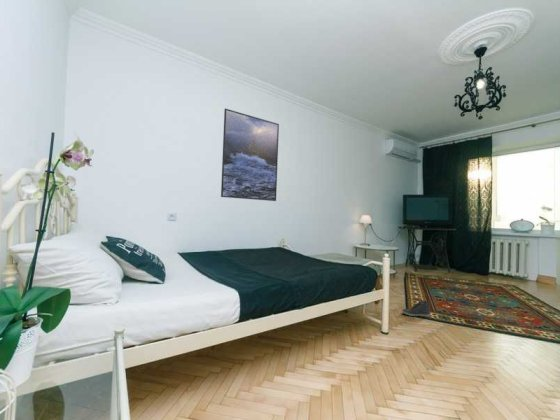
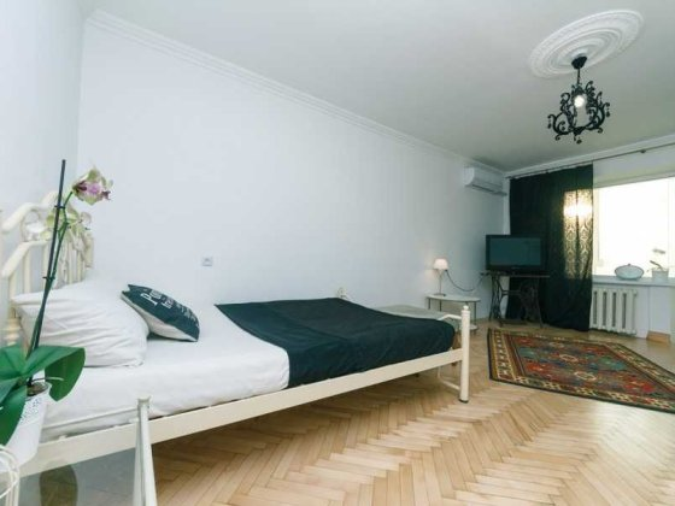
- sneaker (415, 307)
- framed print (251, 157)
